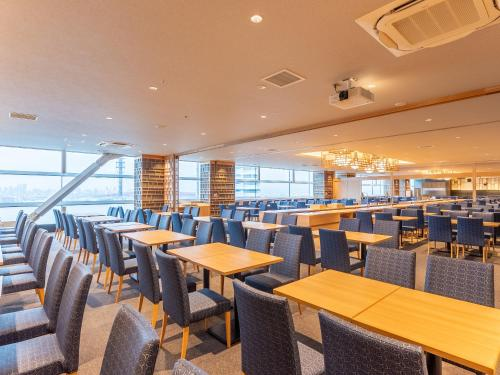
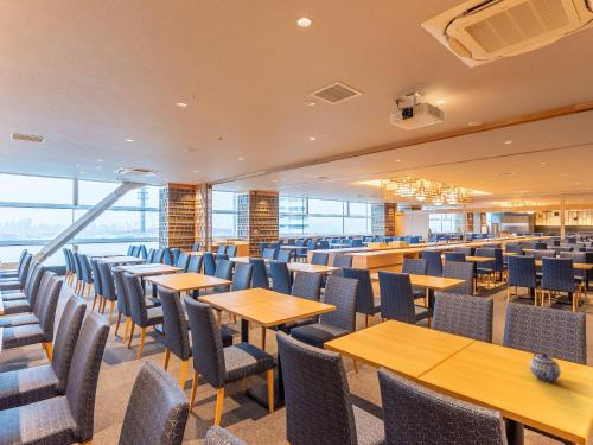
+ teapot (544, 365)
